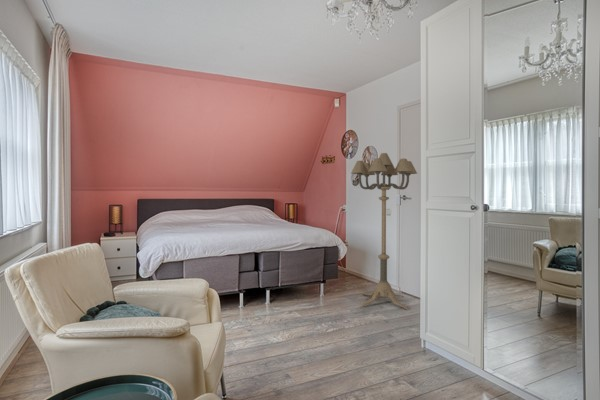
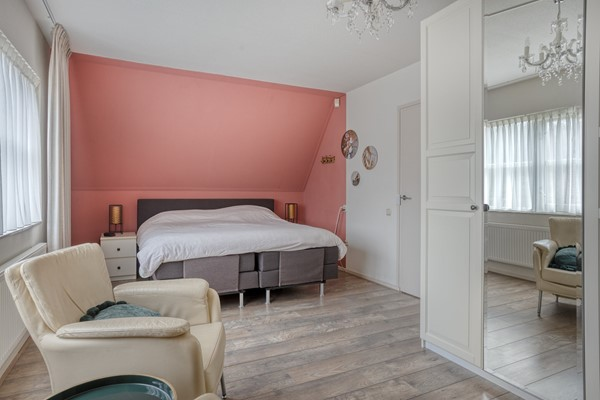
- floor lamp (383, 227)
